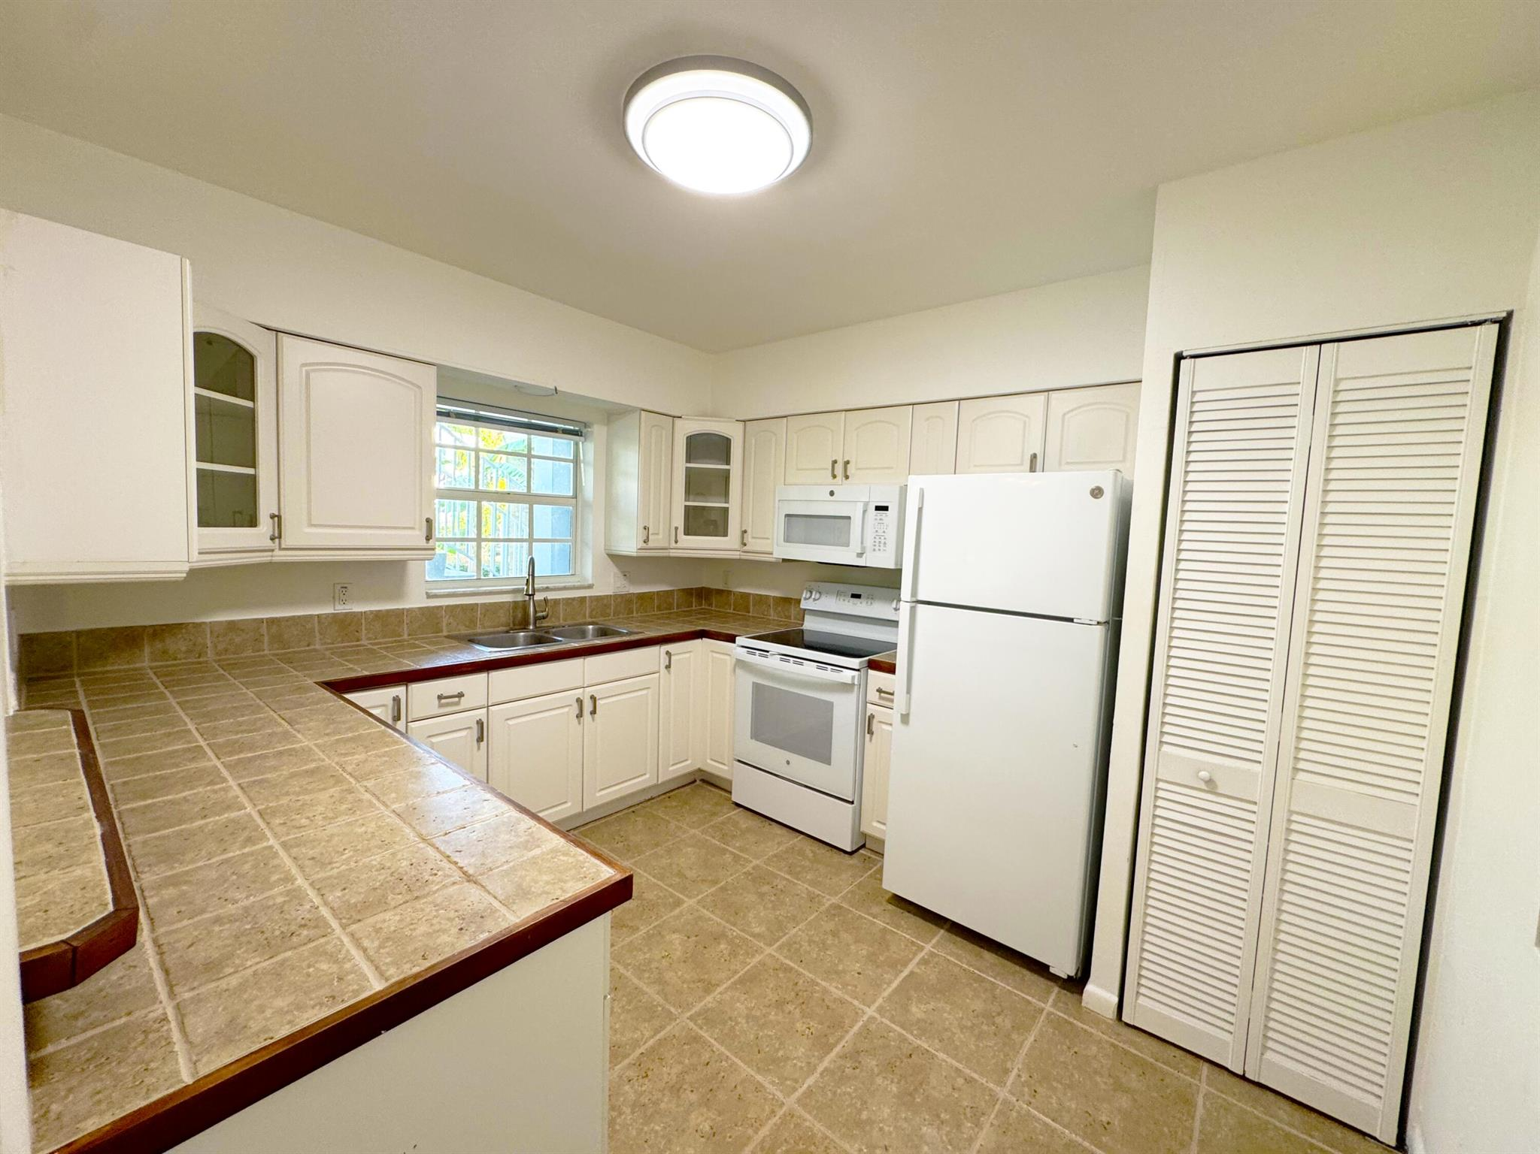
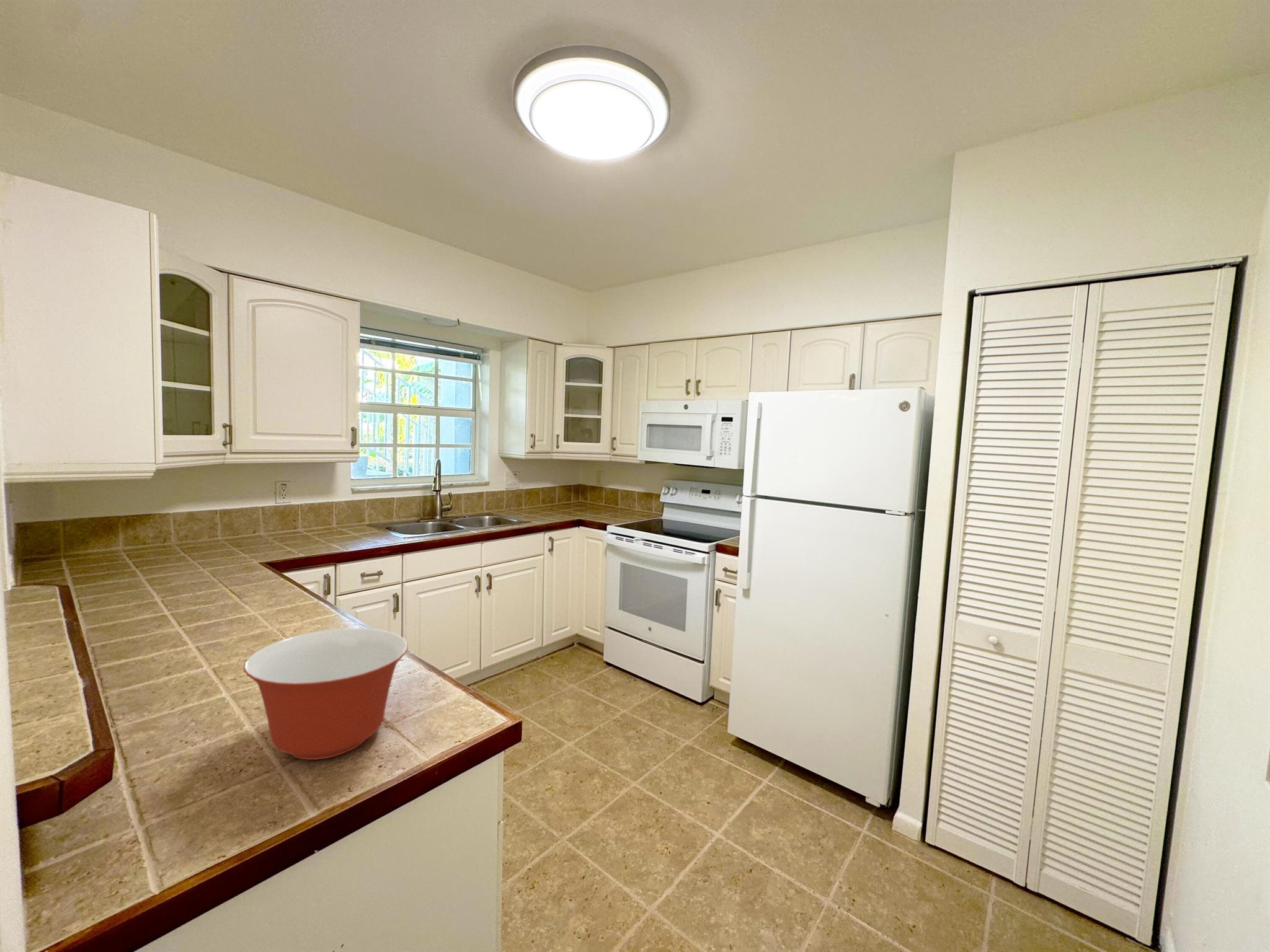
+ mixing bowl (330, 695)
